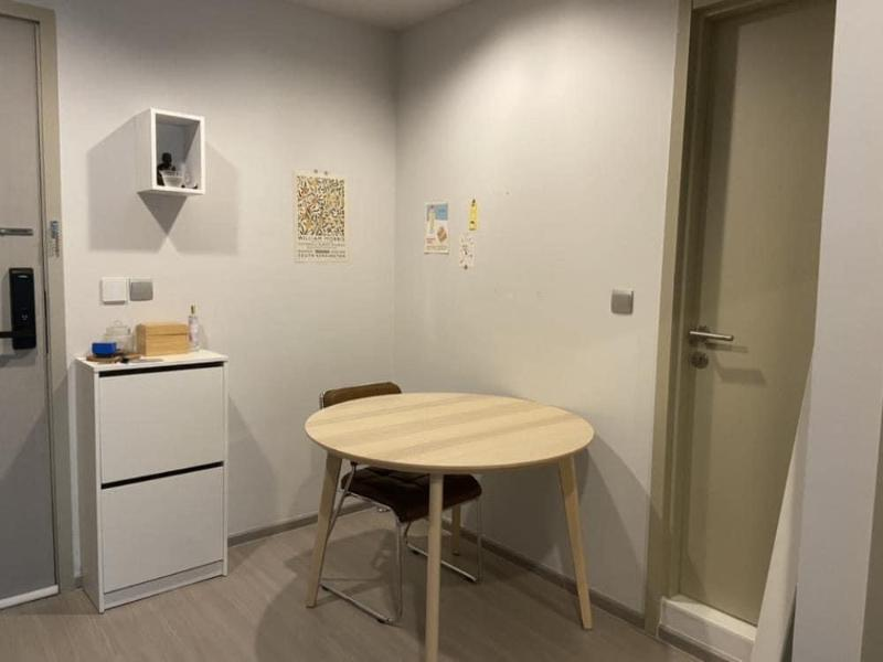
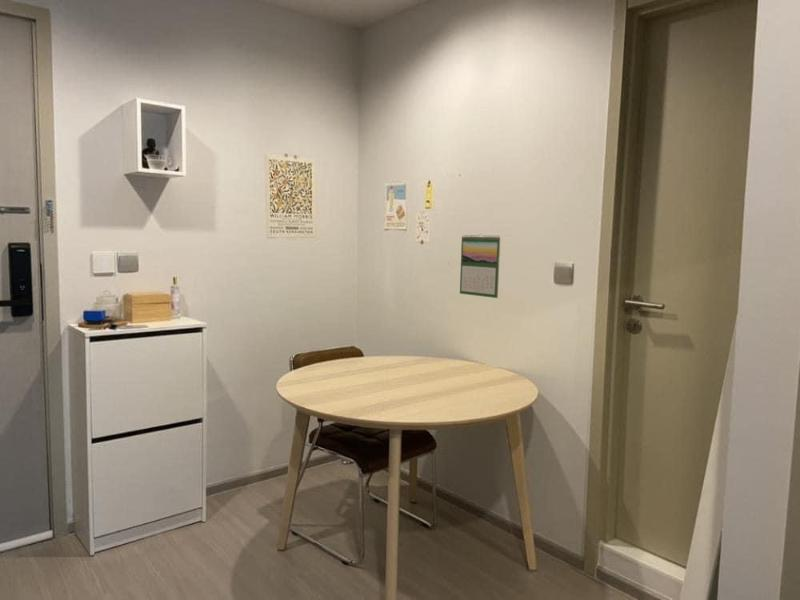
+ calendar (479, 265)
